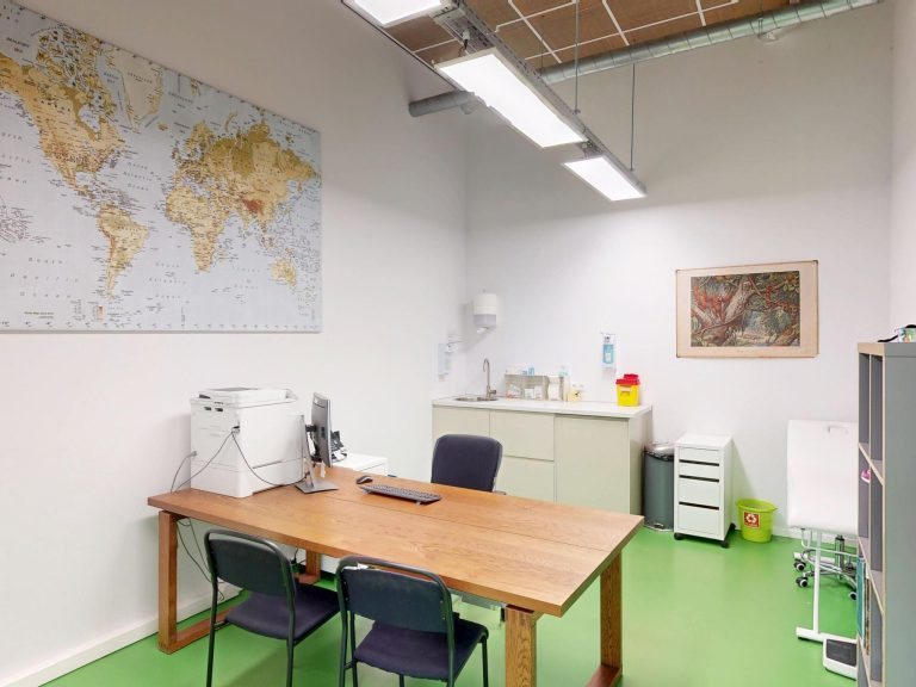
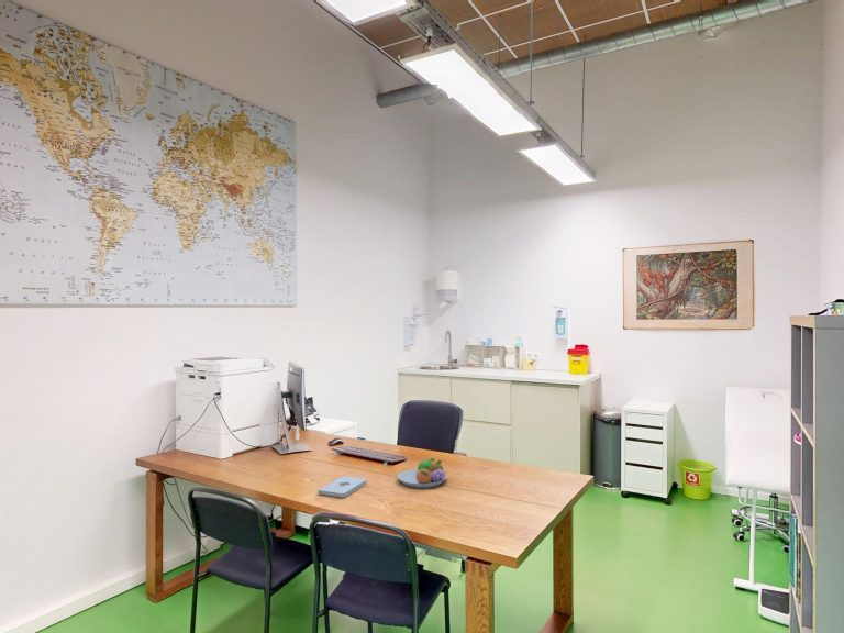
+ notepad (343, 486)
+ fruit bowl (423, 470)
